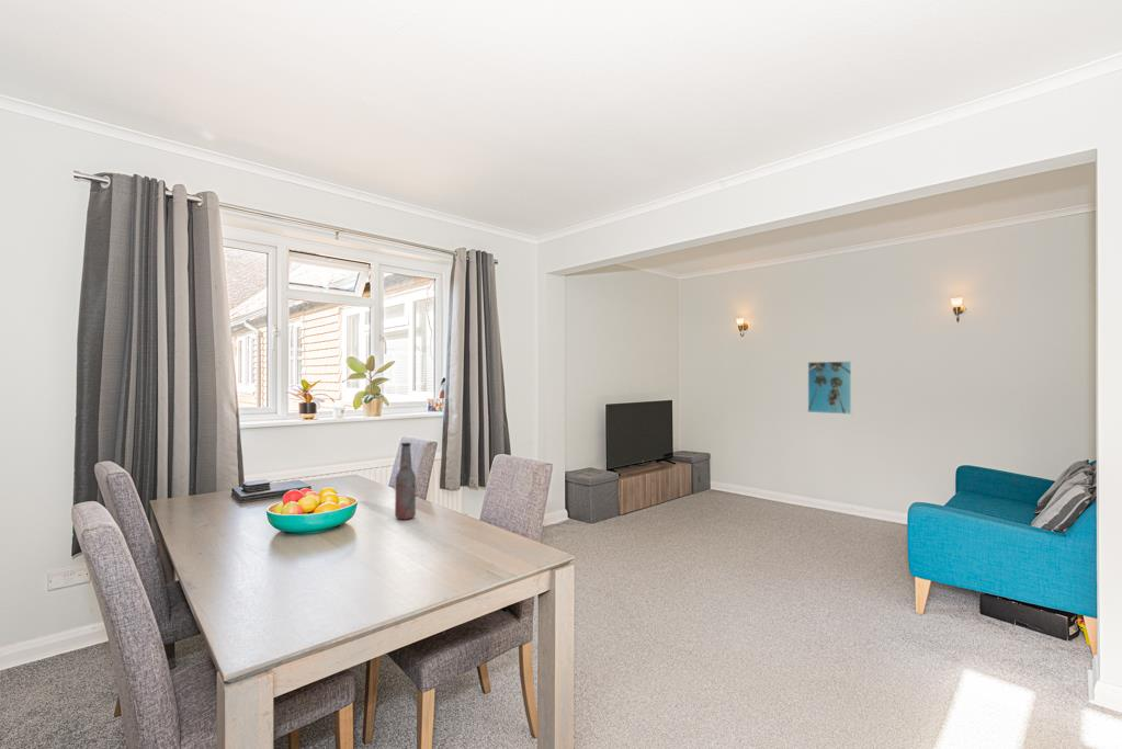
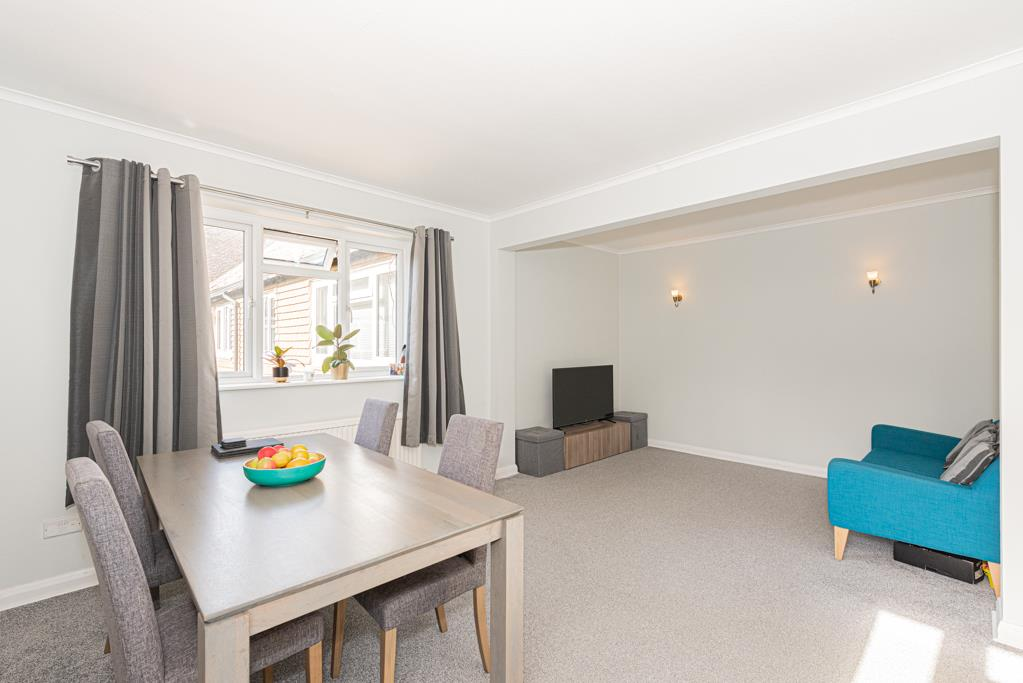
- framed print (829, 387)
- bottle (405, 480)
